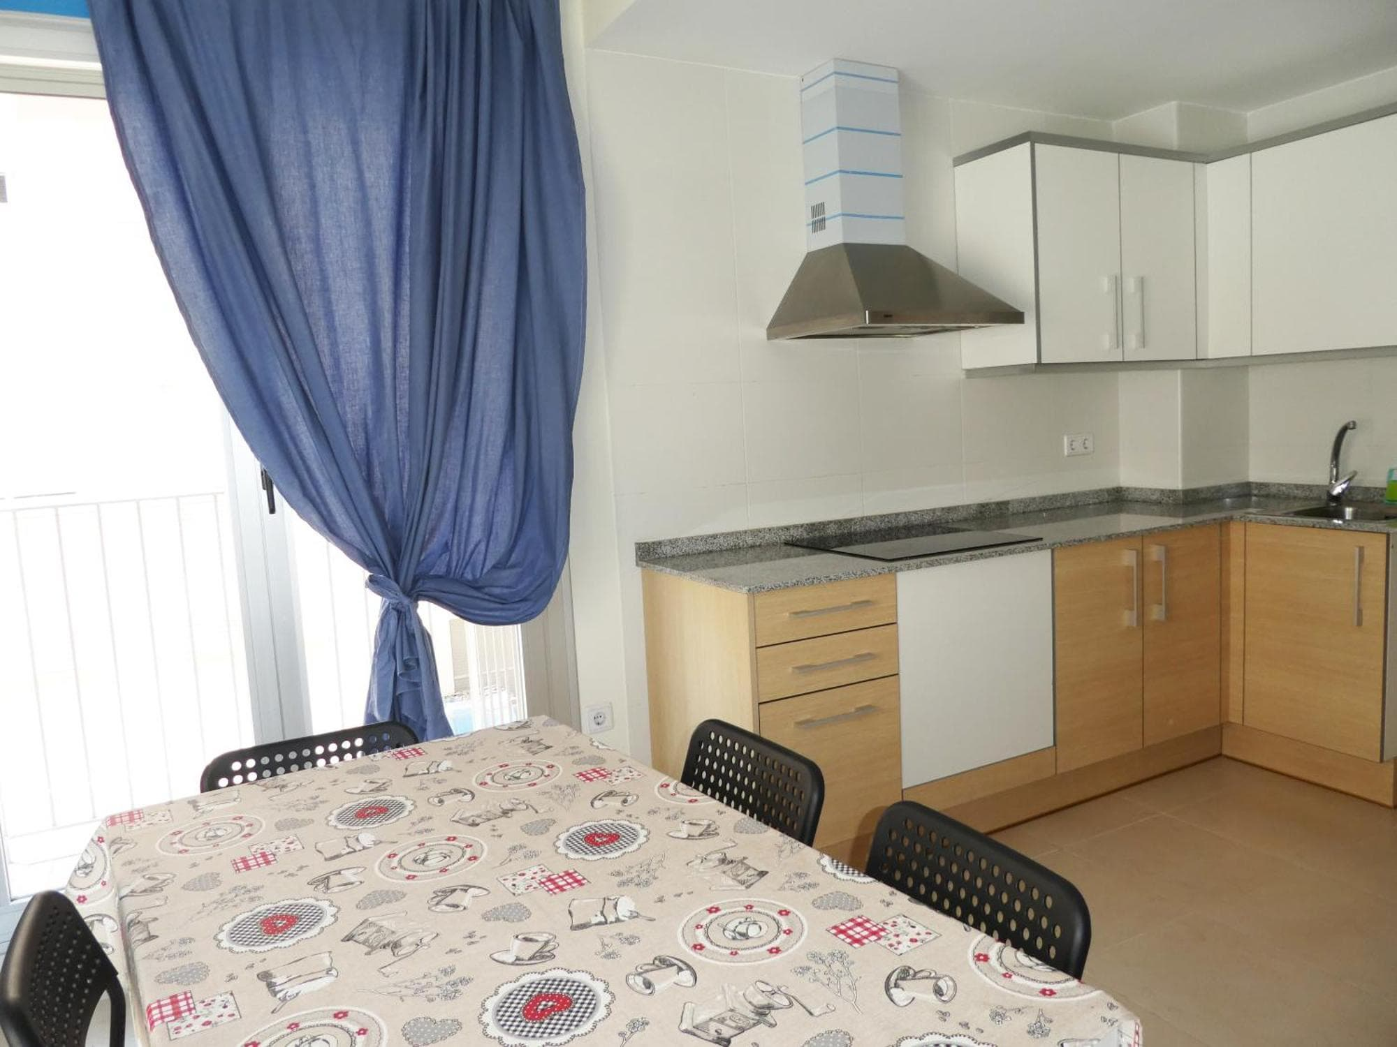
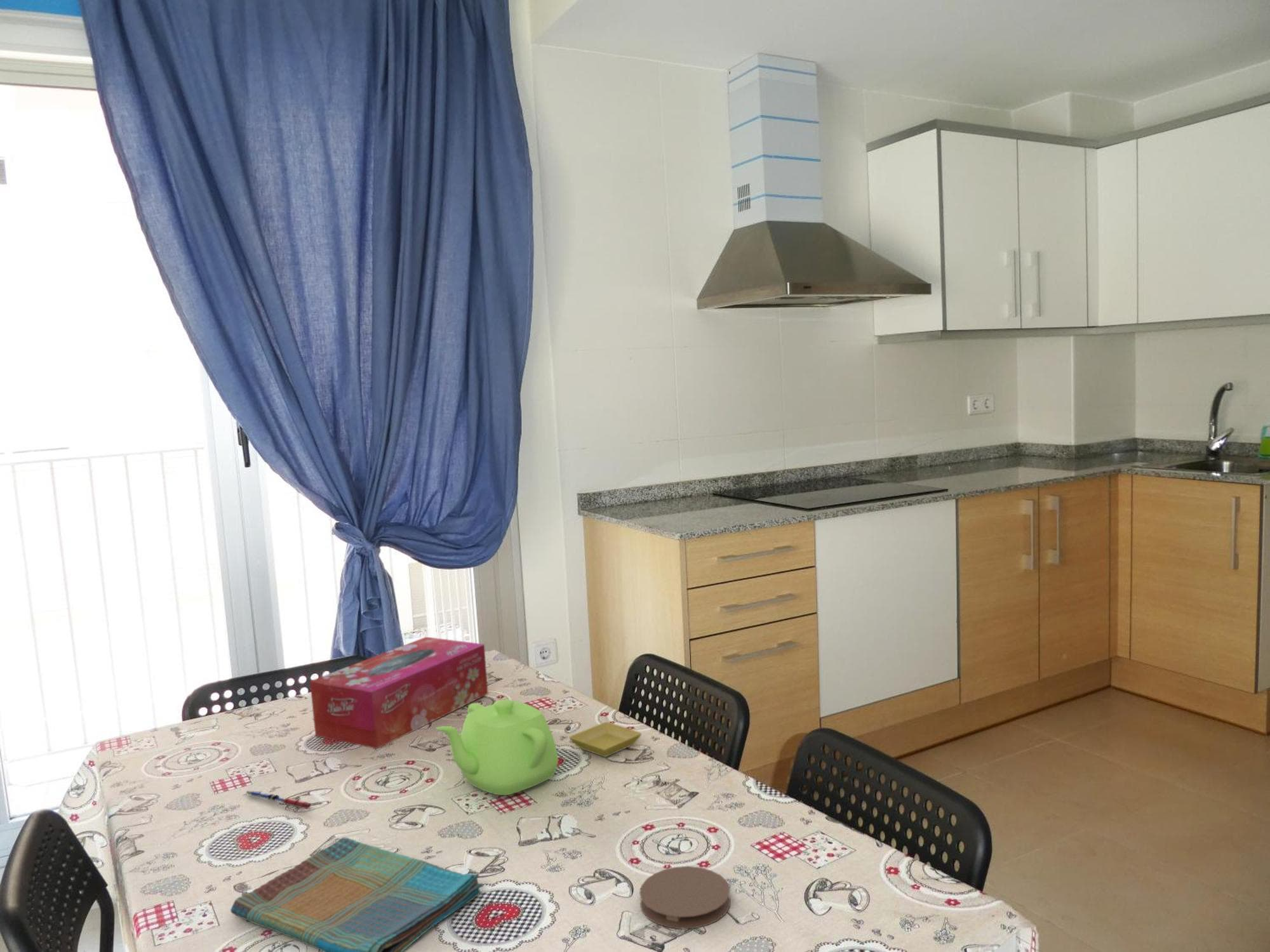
+ coaster (685, 896)
+ saucer (605, 741)
+ teapot (493, 745)
+ tissue box (403, 687)
+ pen (277, 797)
+ dish towel (357, 894)
